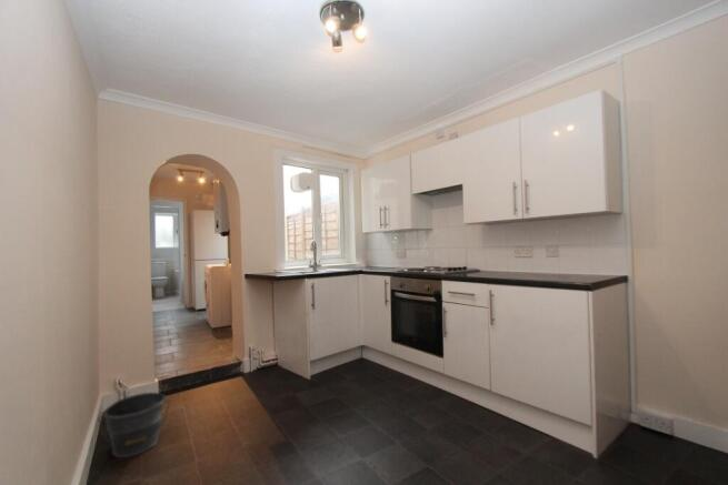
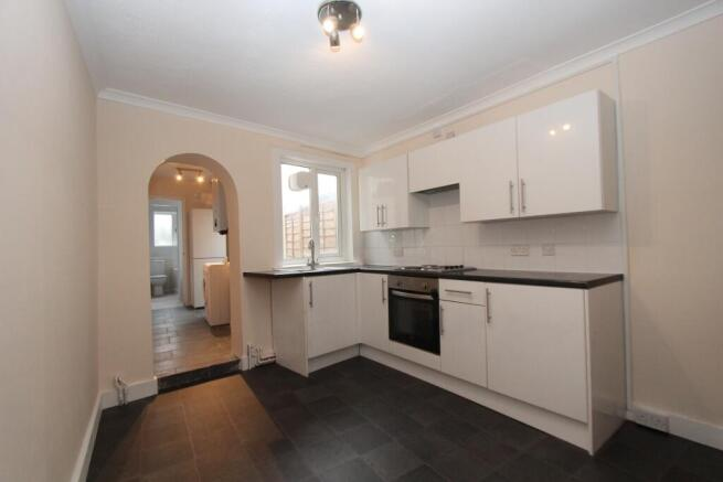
- bucket (136, 425)
